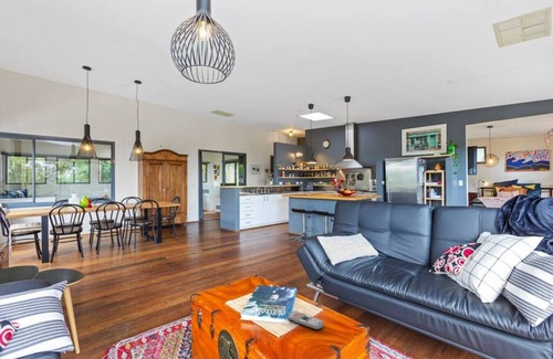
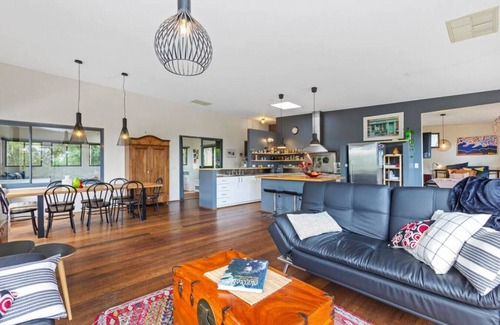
- remote control (305, 320)
